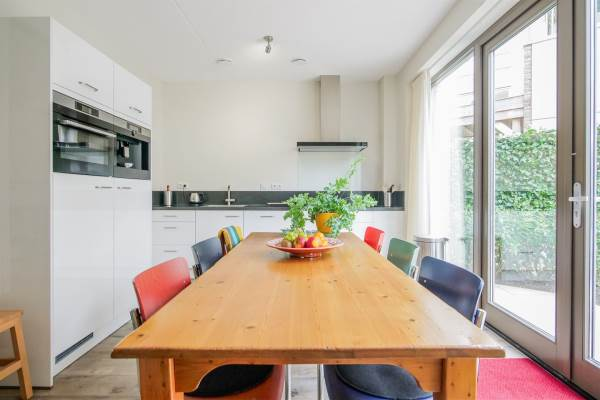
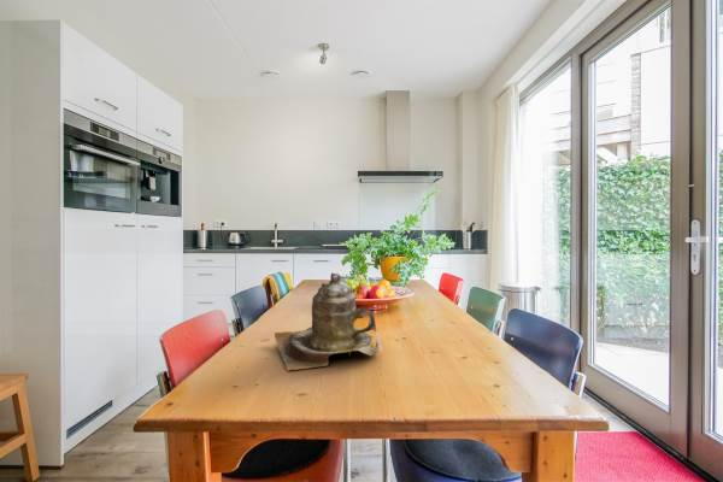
+ teapot (325, 311)
